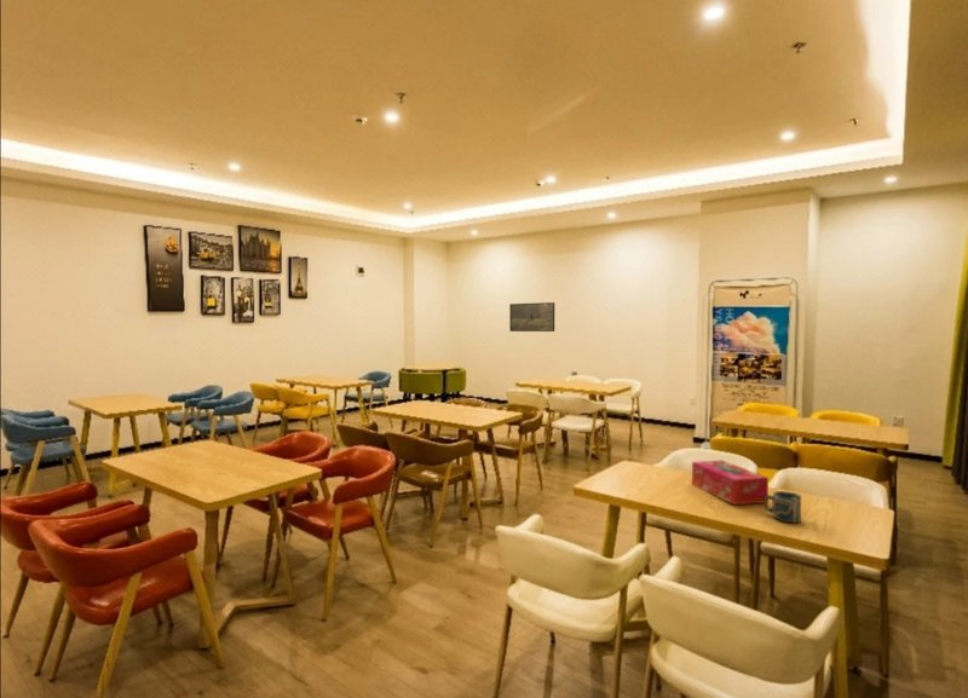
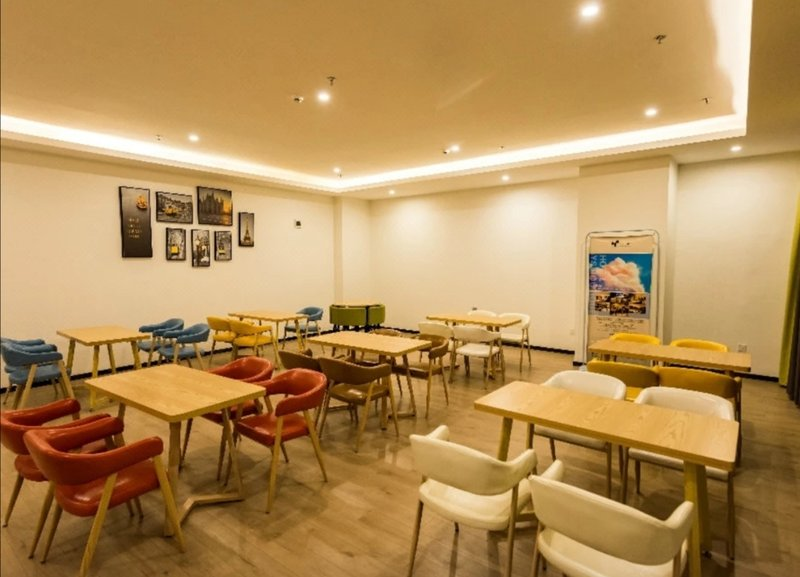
- tissue box (727, 480)
- cup (782, 506)
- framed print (531, 317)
